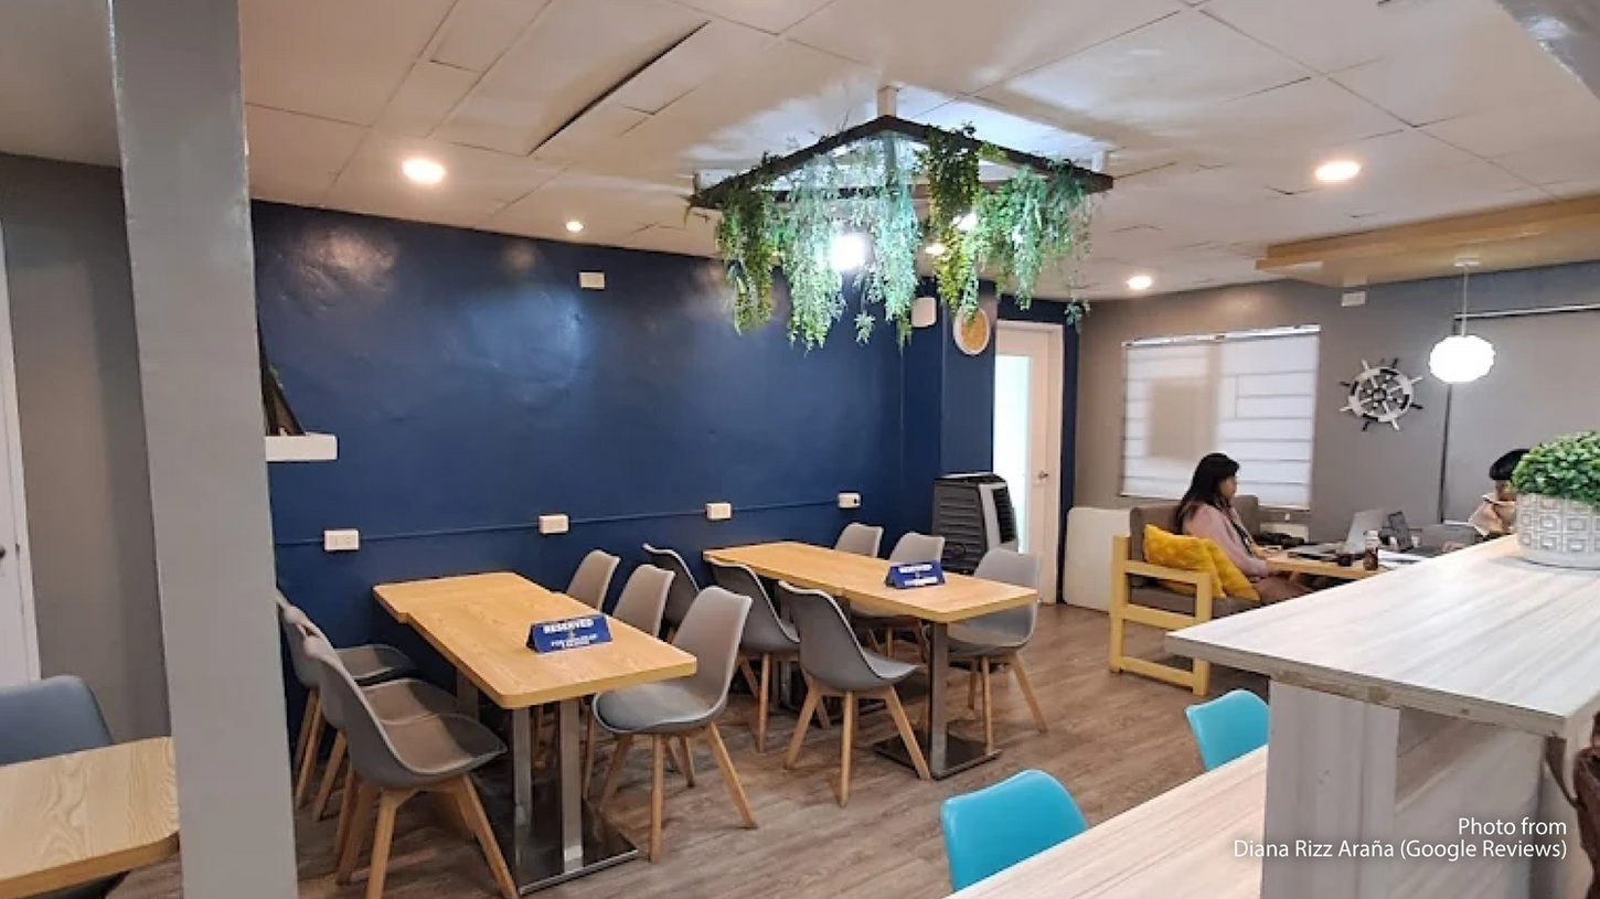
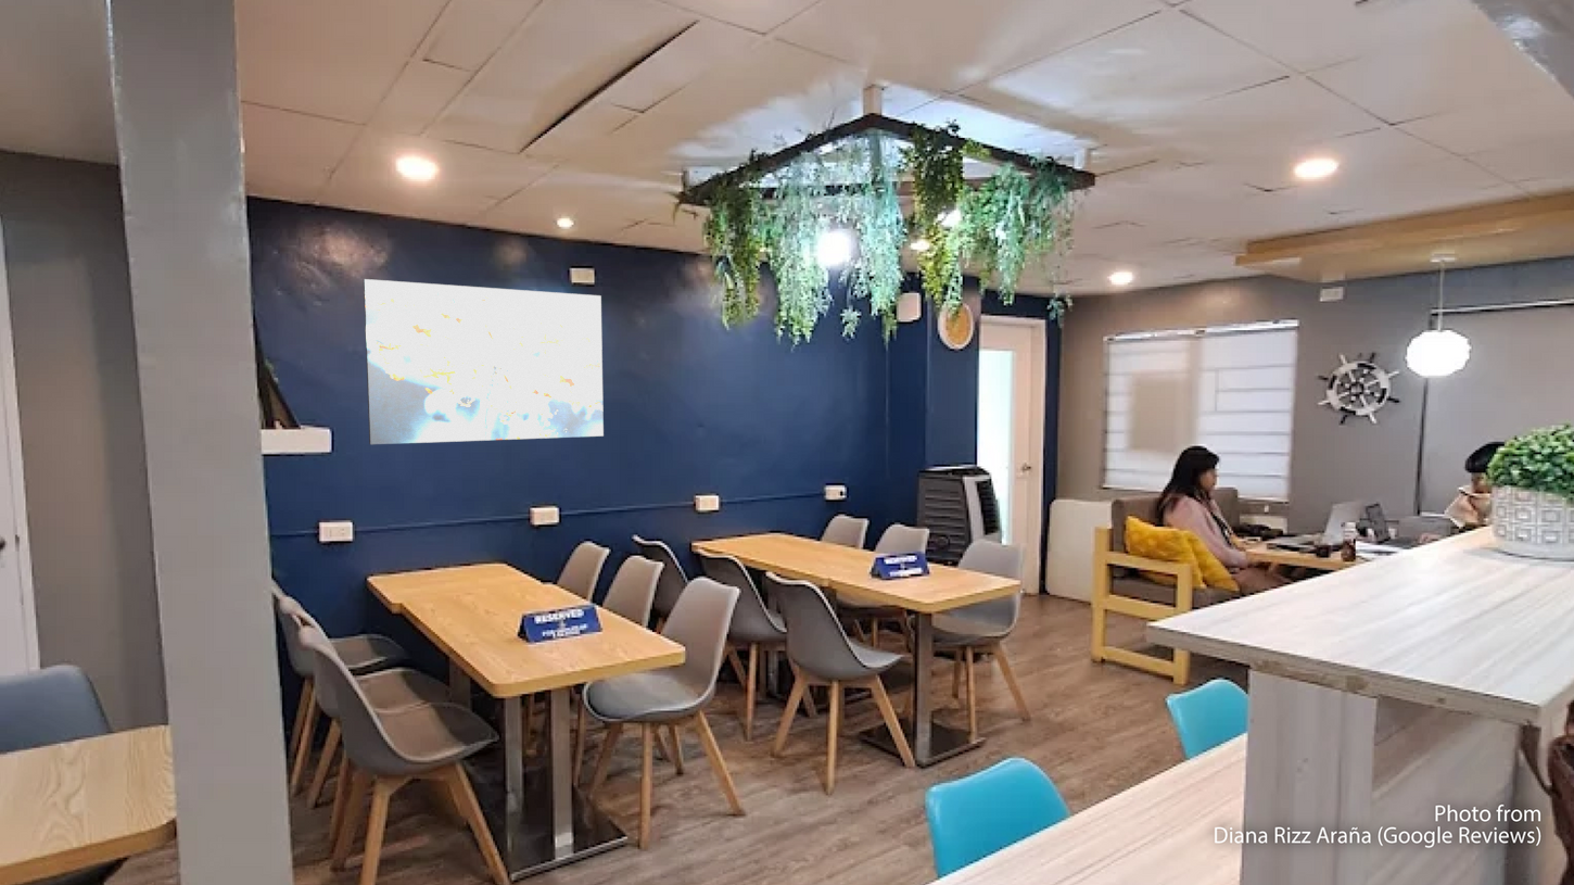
+ wall art (493, 364)
